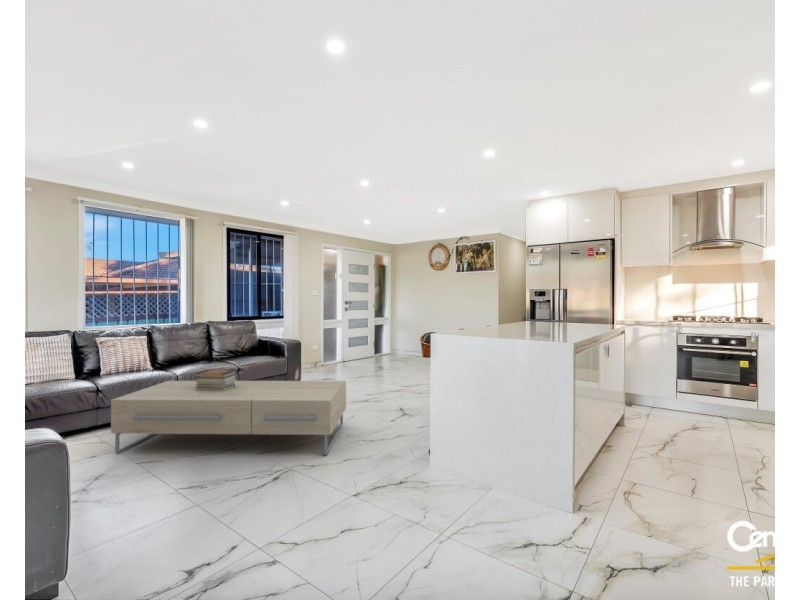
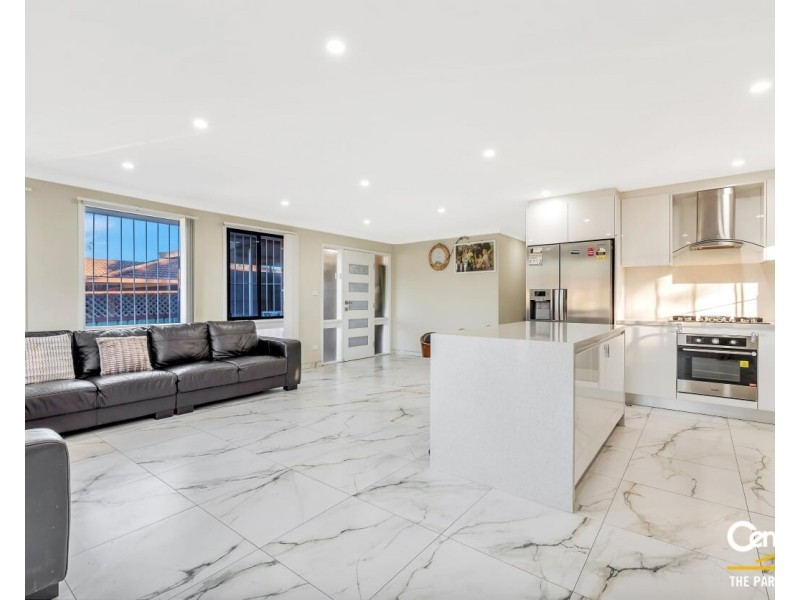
- coffee table (239, 414)
- book stack (215, 380)
